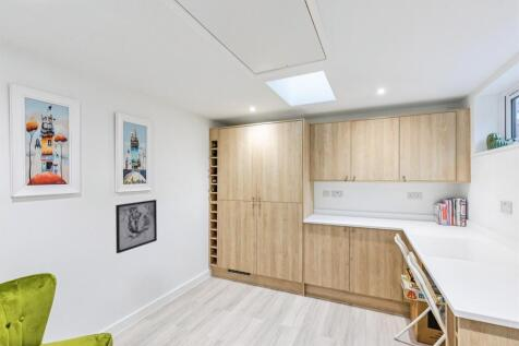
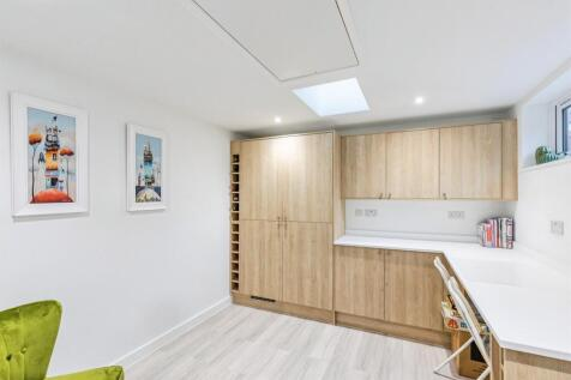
- wall art (137, 224)
